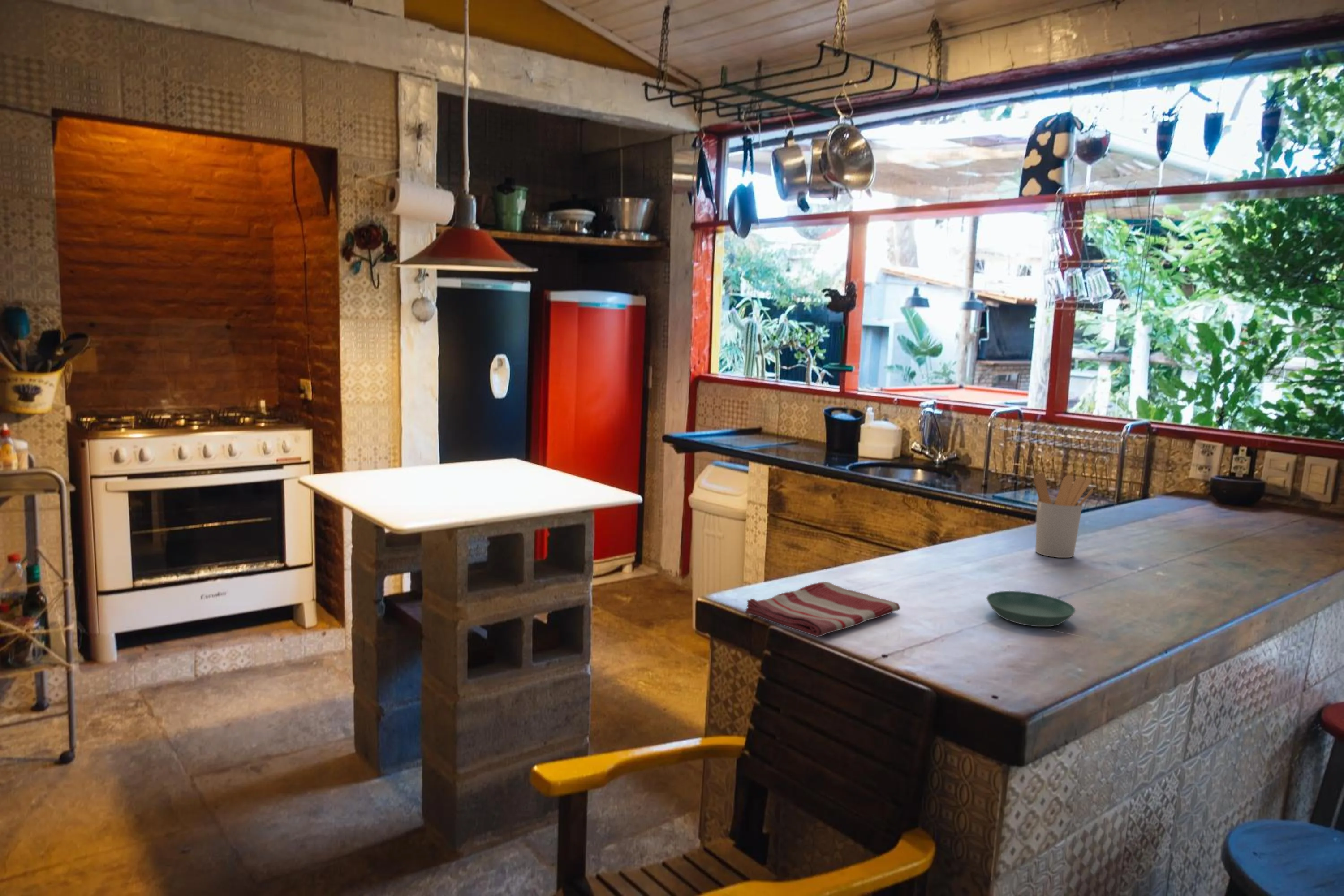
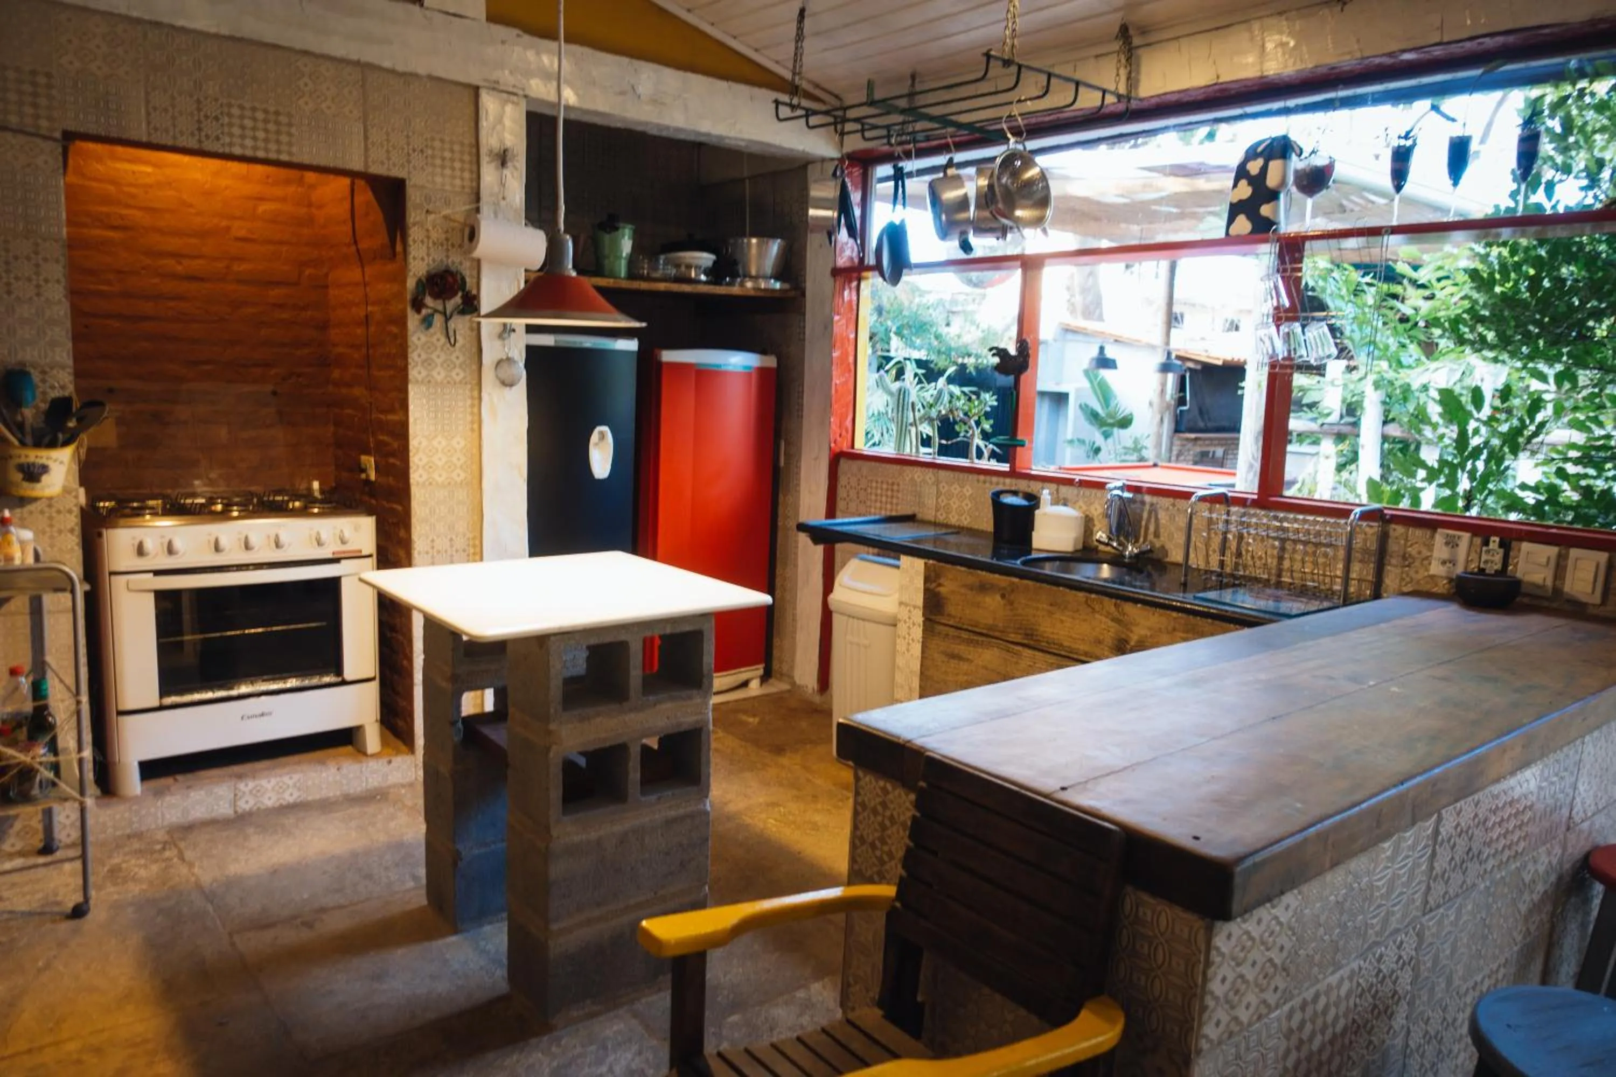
- dish towel (823, 606)
- saucer (1030, 610)
- utensil holder (1063, 514)
